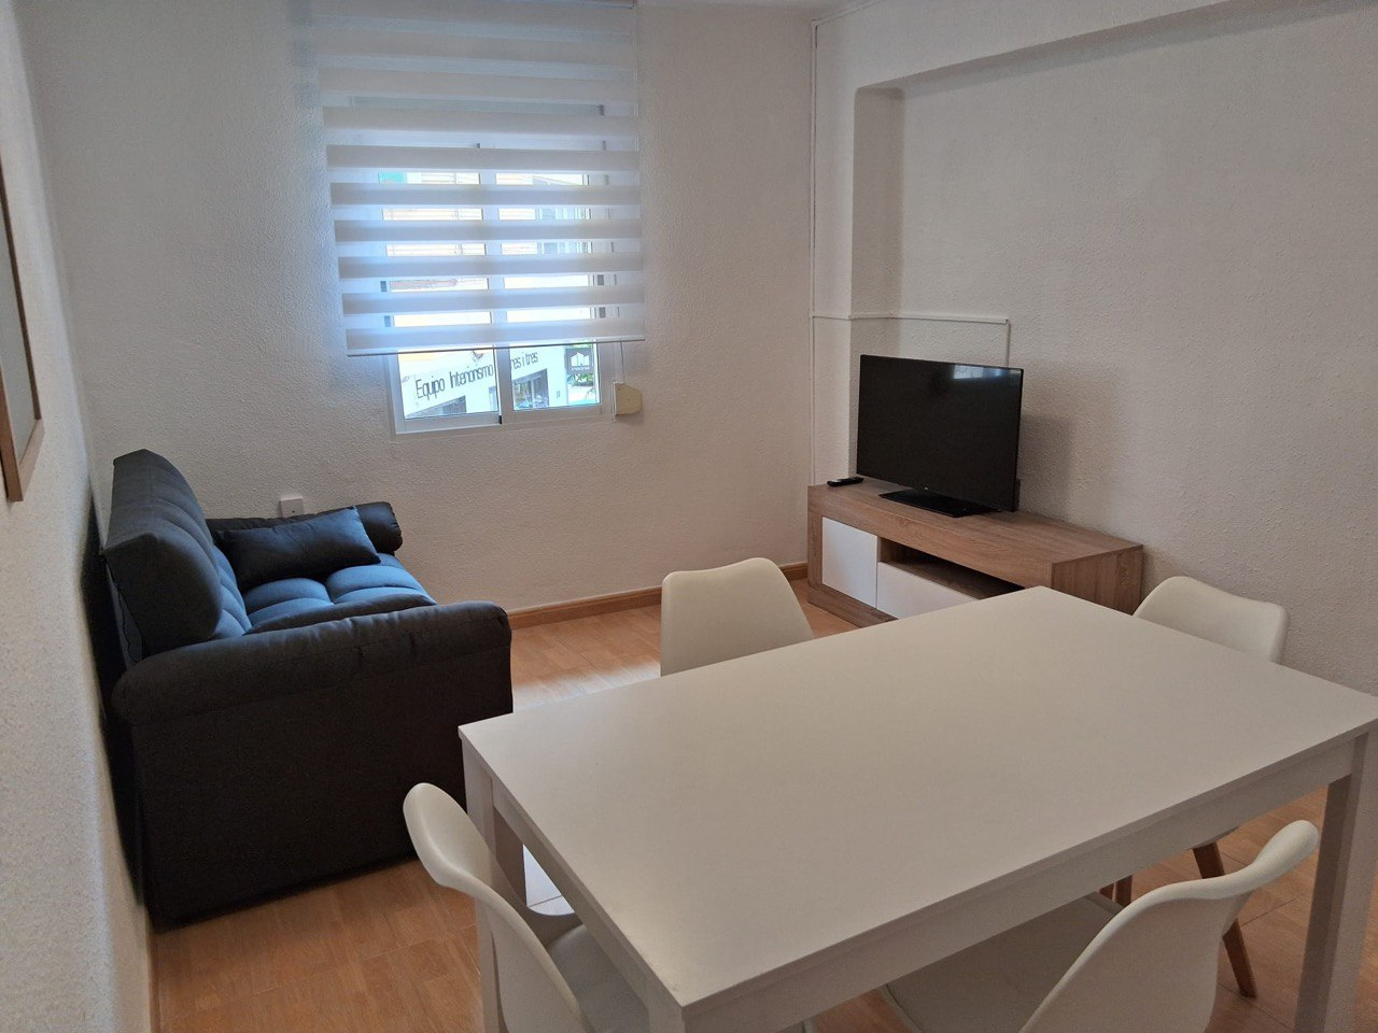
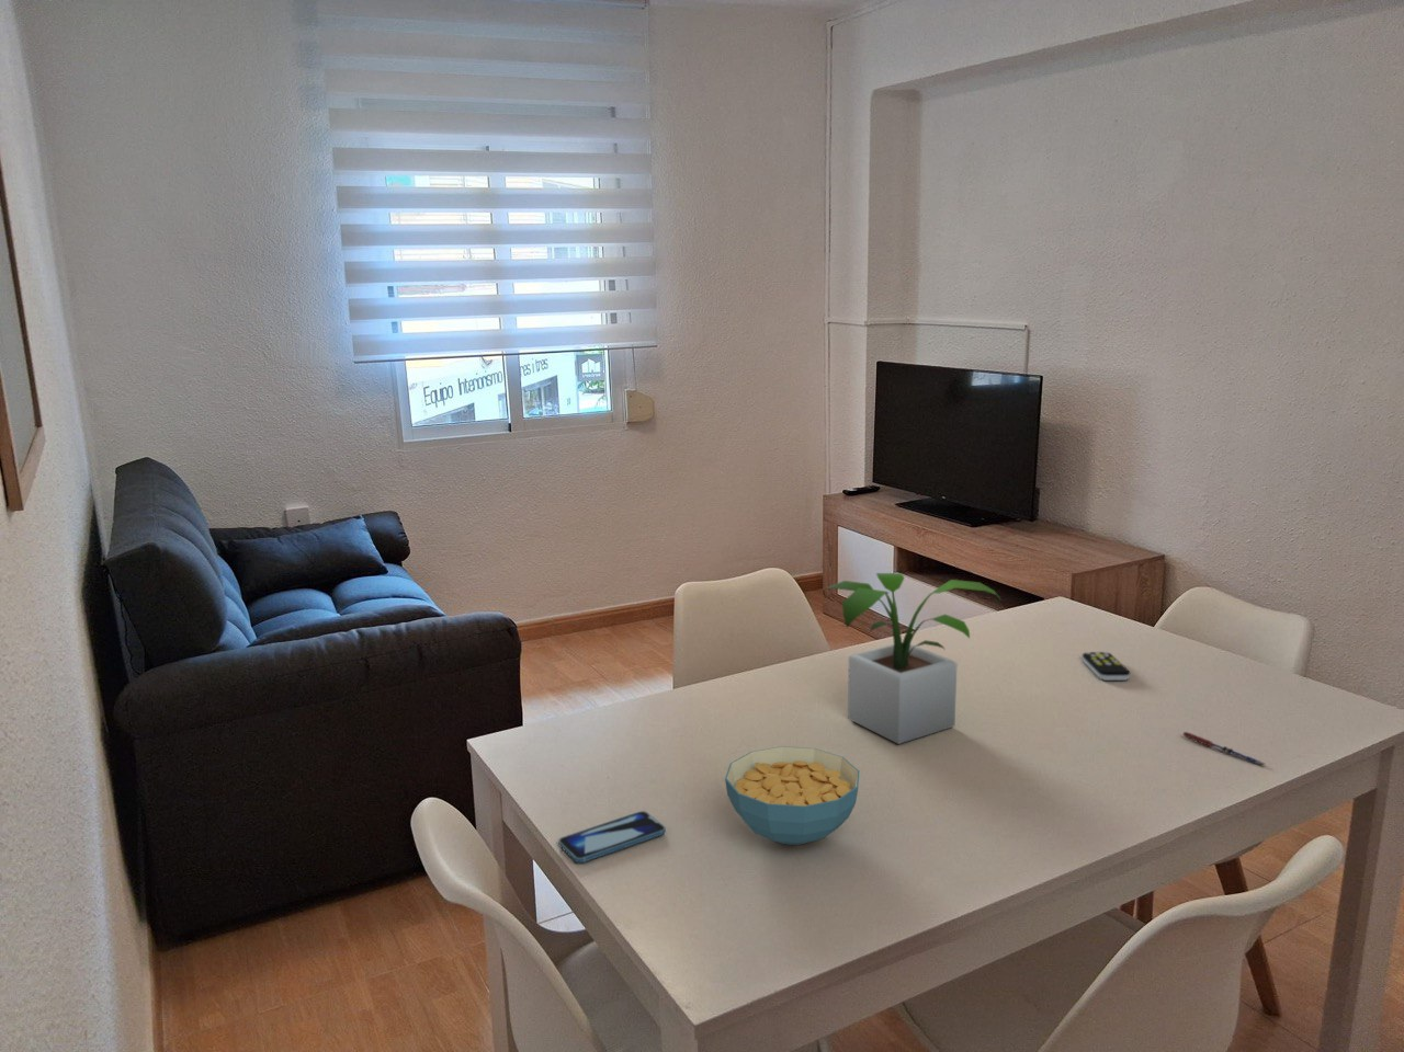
+ potted plant (893, 651)
+ pen (1222, 747)
+ cereal bowl (792, 804)
+ smartphone (612, 835)
+ remote control (1104, 665)
